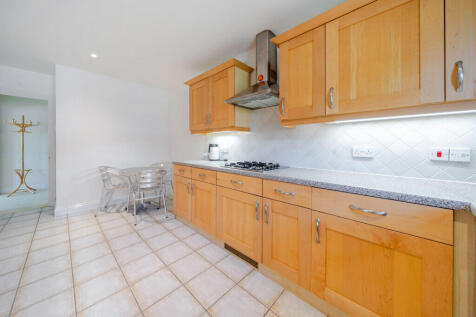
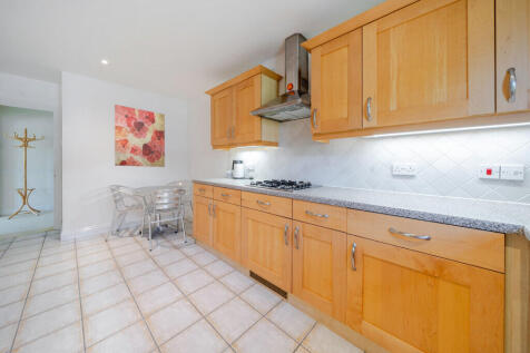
+ wall art (141, 138)
